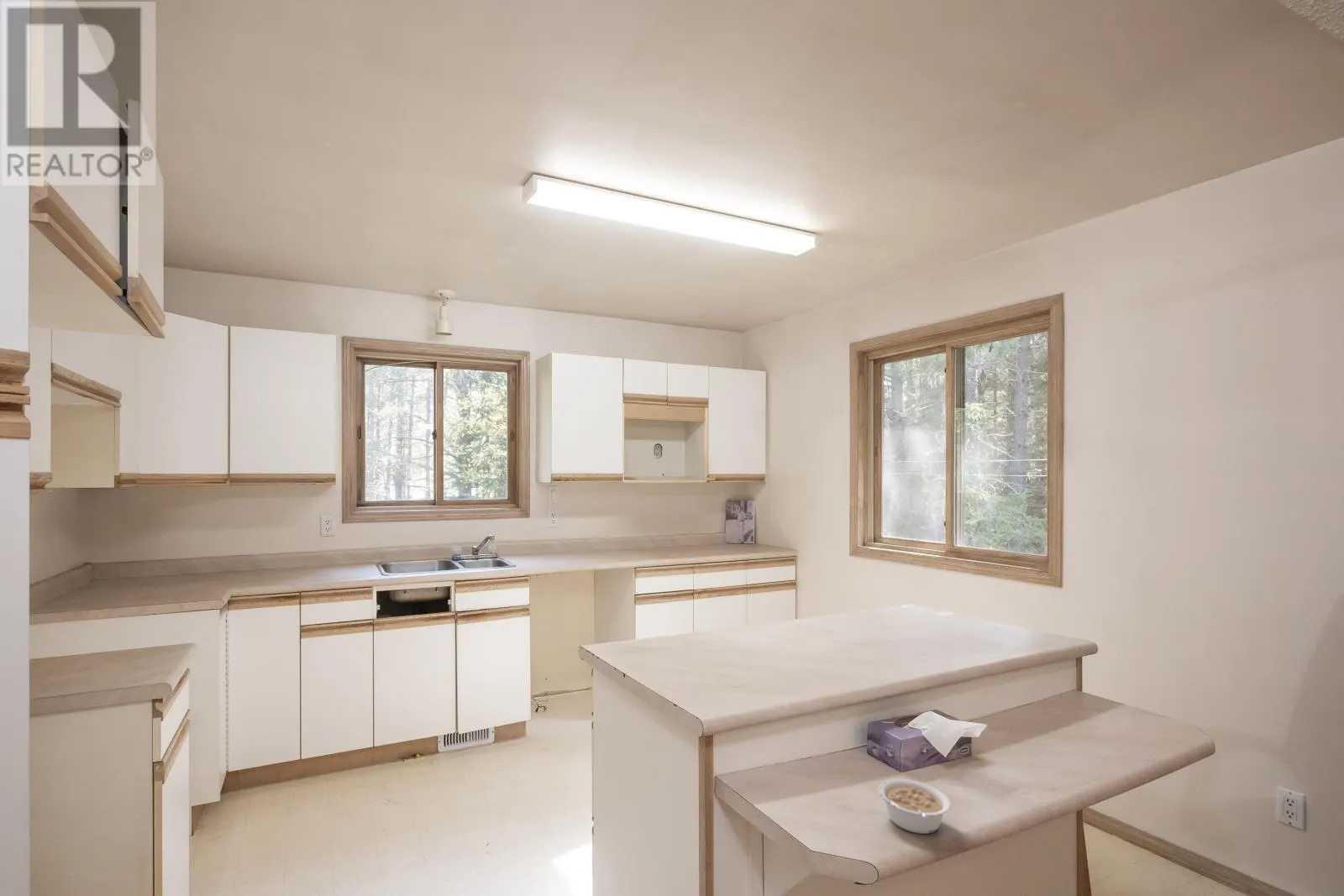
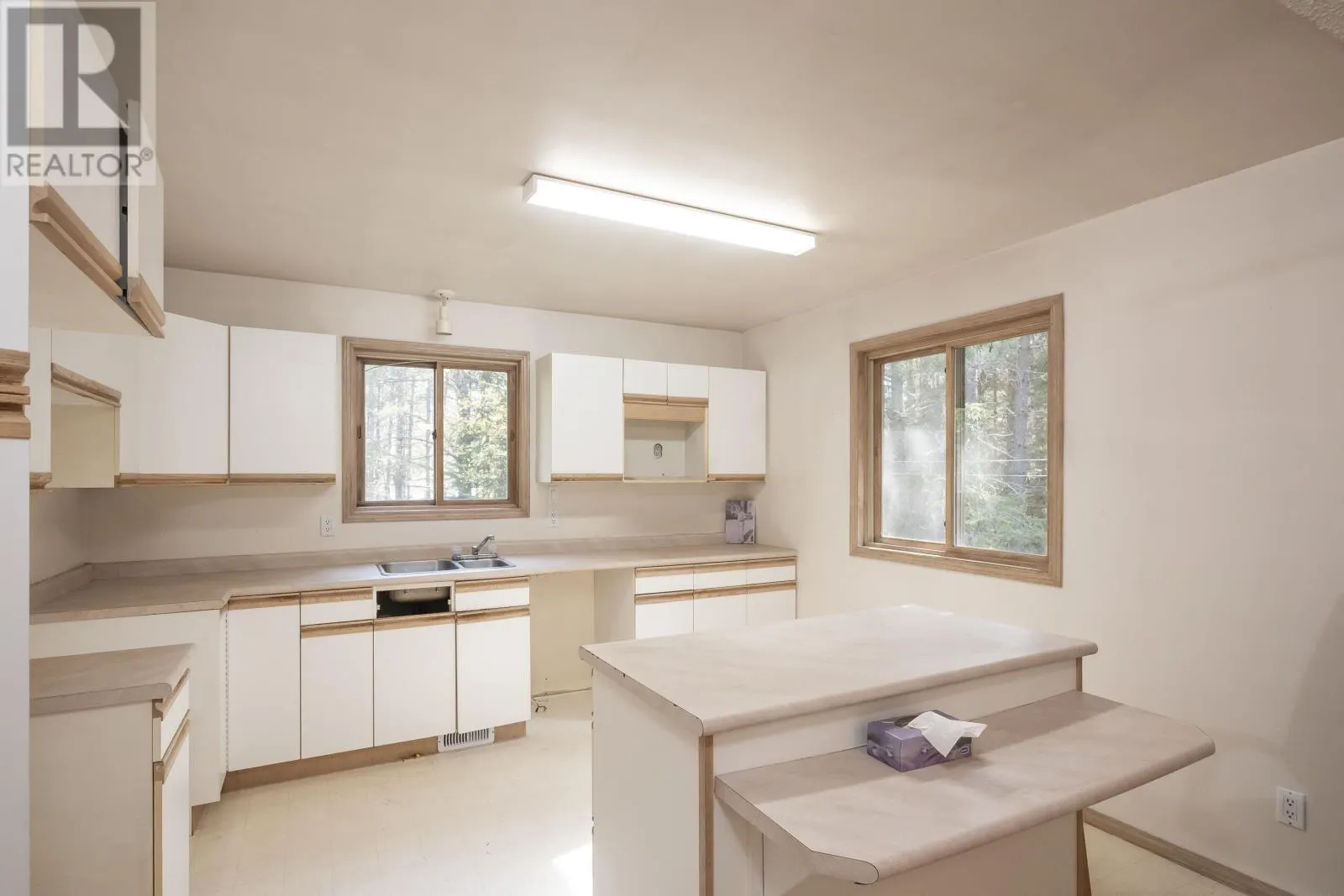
- legume (916, 807)
